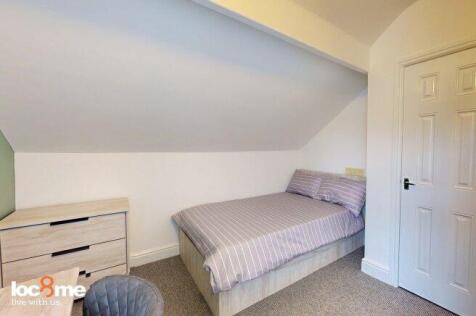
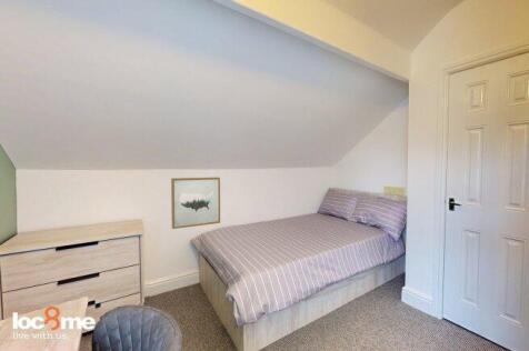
+ wall art (197, 201)
